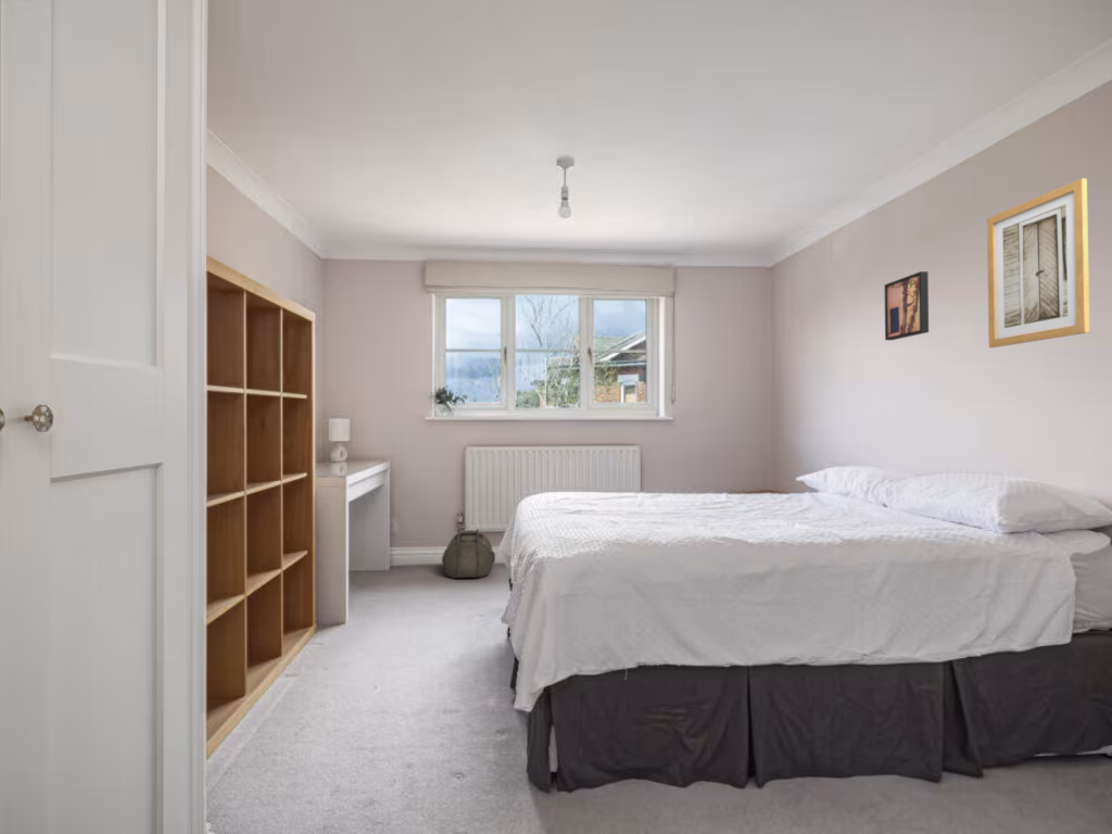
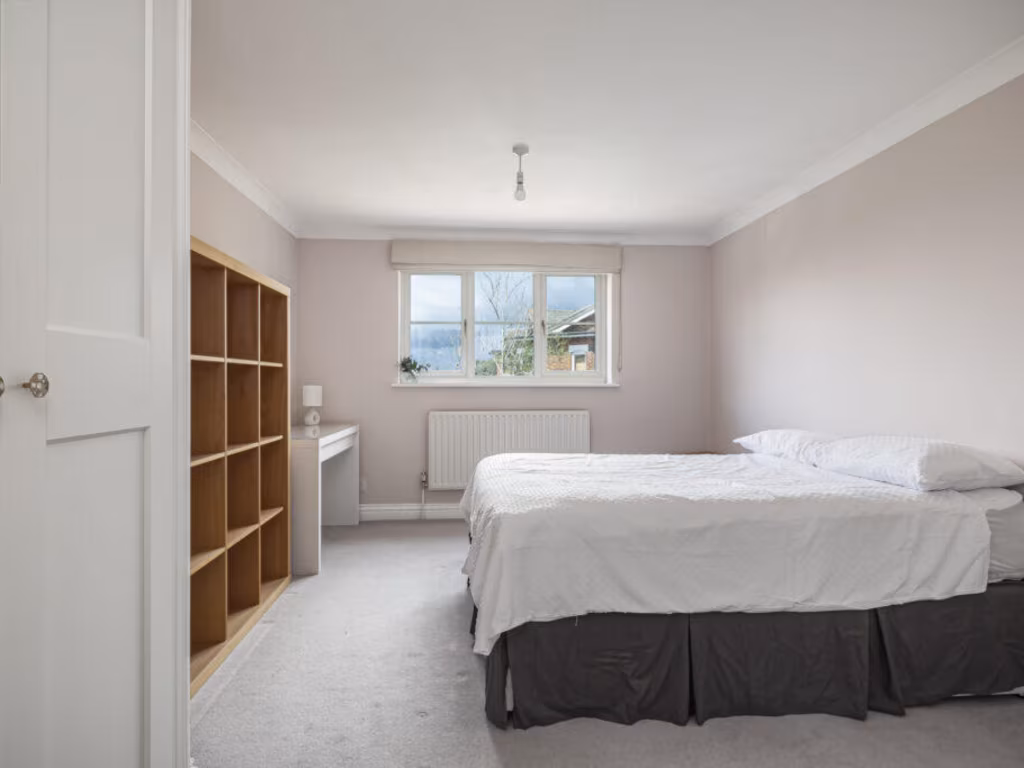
- wall art (905, 307)
- backpack (468, 551)
- wall art (1033, 270)
